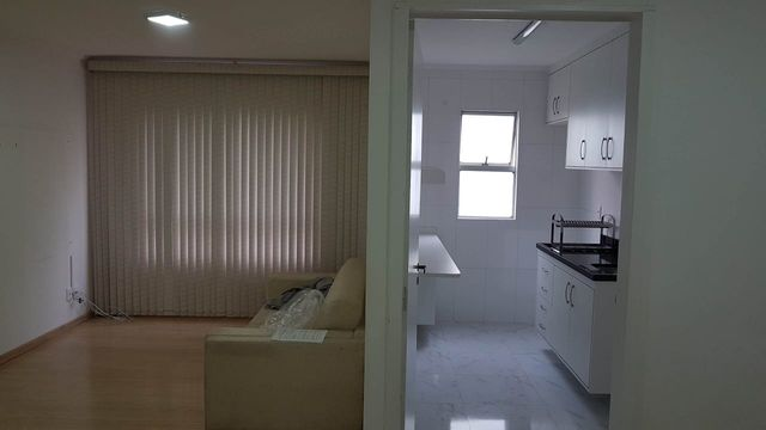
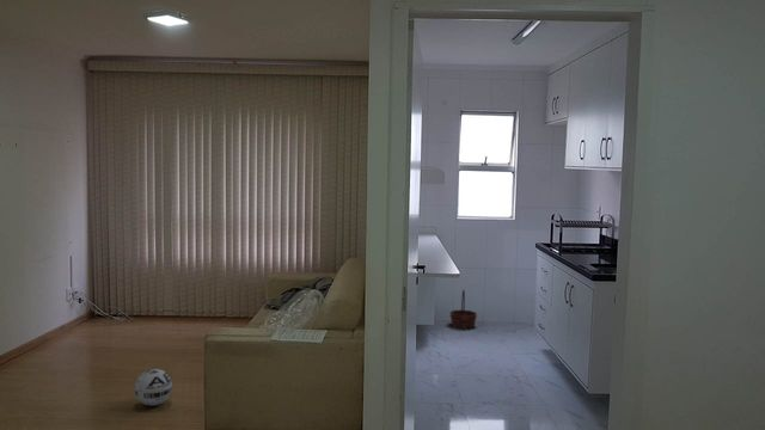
+ ball (153, 387)
+ basket (464, 307)
